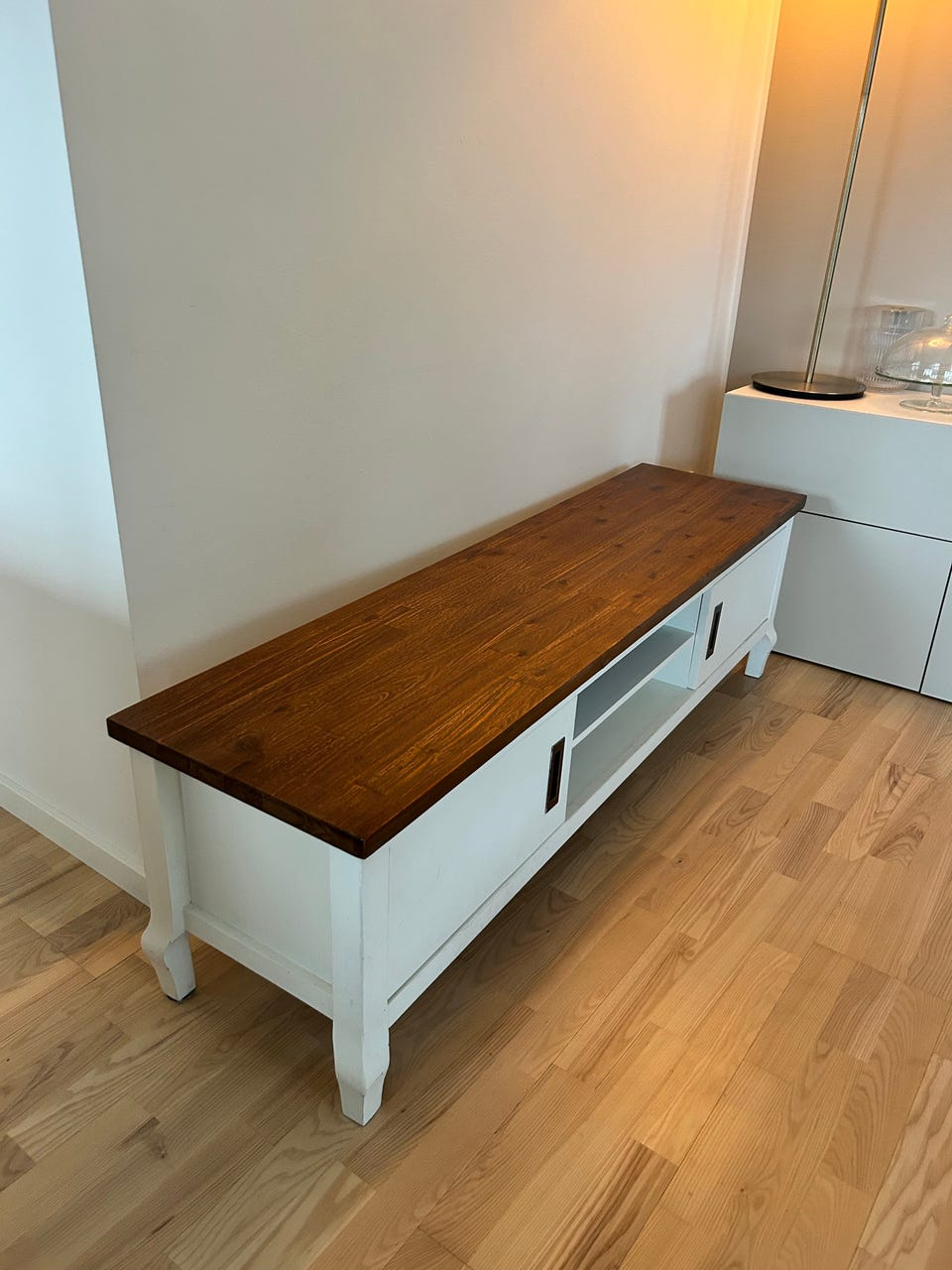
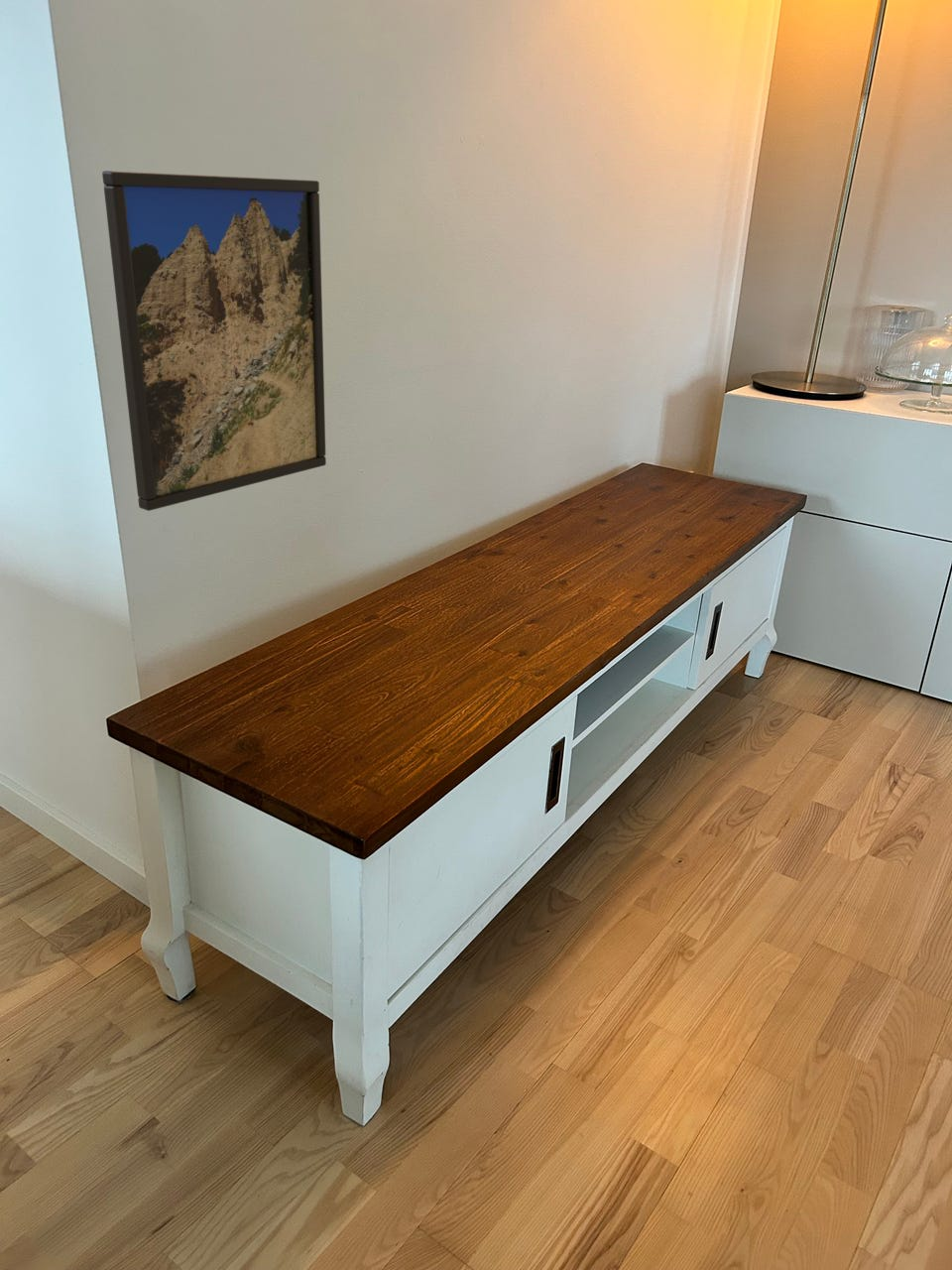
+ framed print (231, 340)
